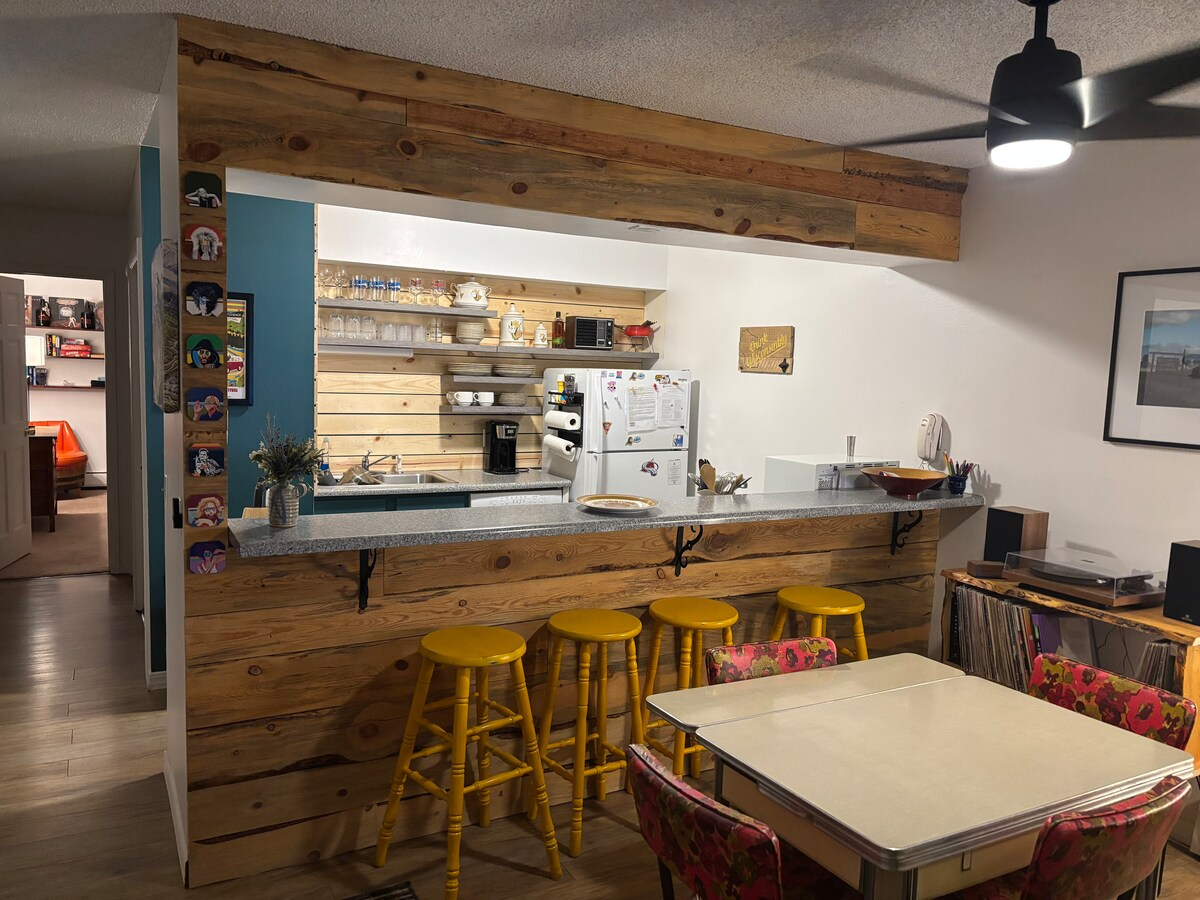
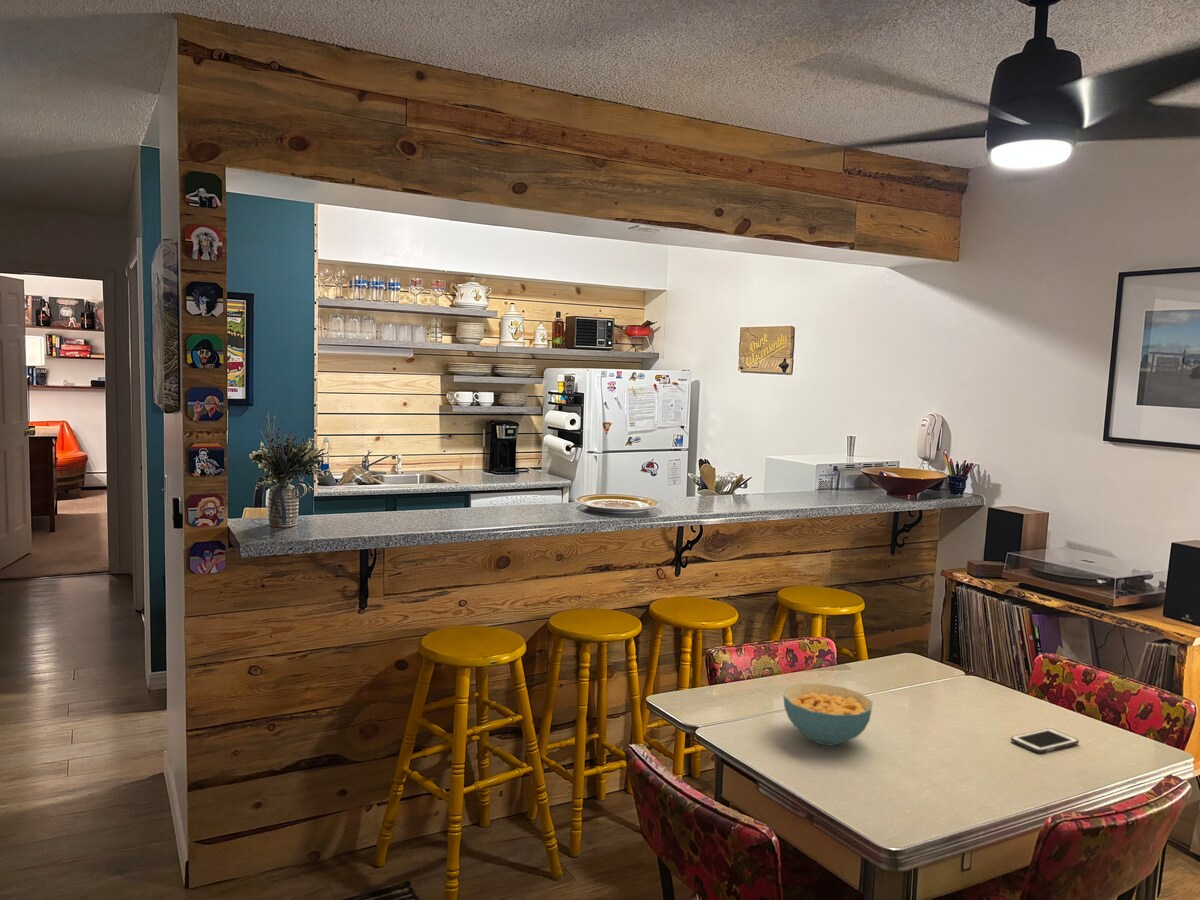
+ cell phone (1044, 740)
+ cereal bowl (826, 719)
